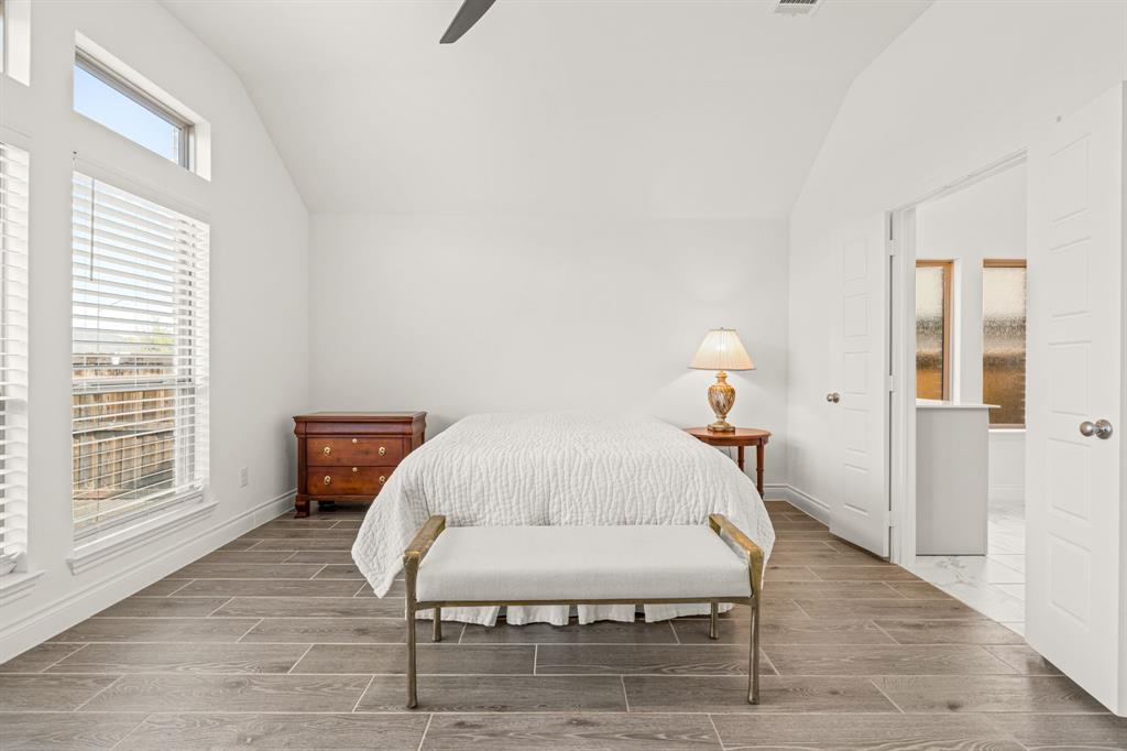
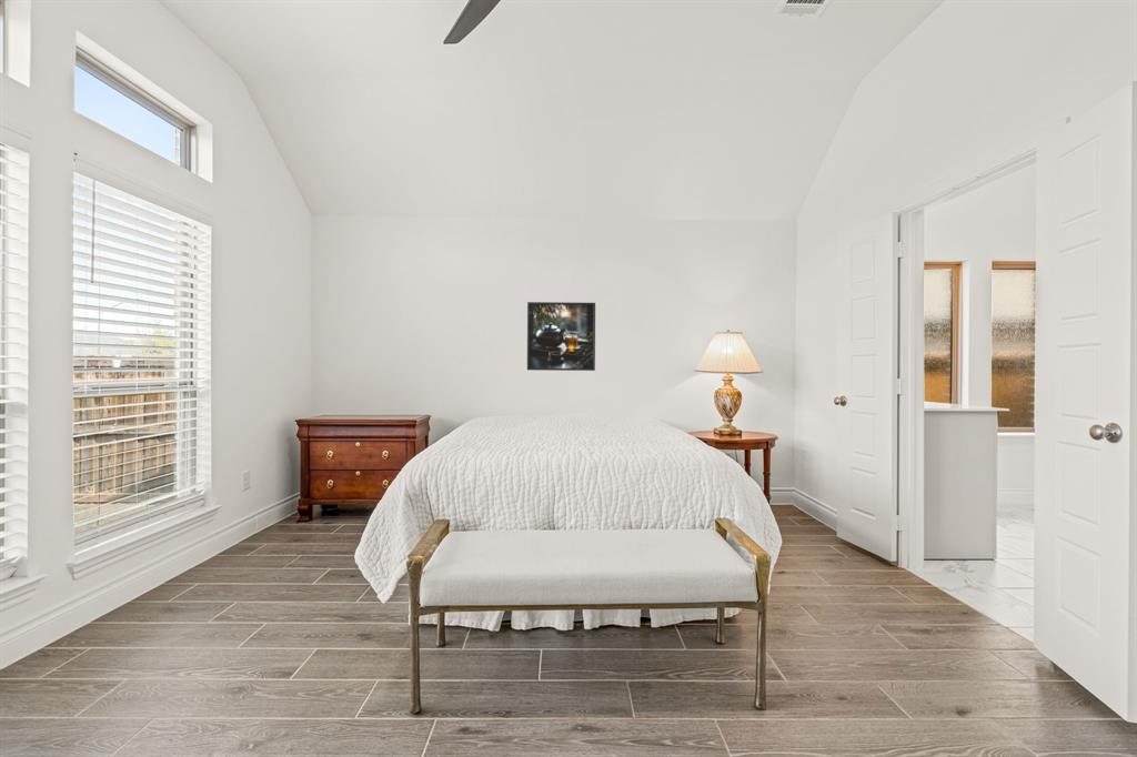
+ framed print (561, 336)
